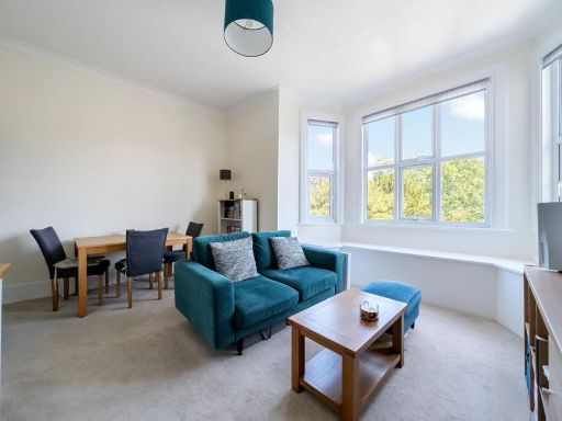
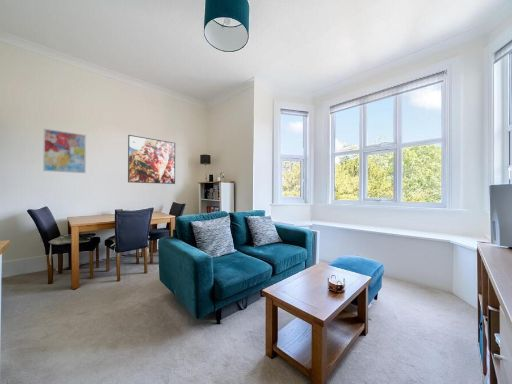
+ wall art (65, 152)
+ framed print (153, 161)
